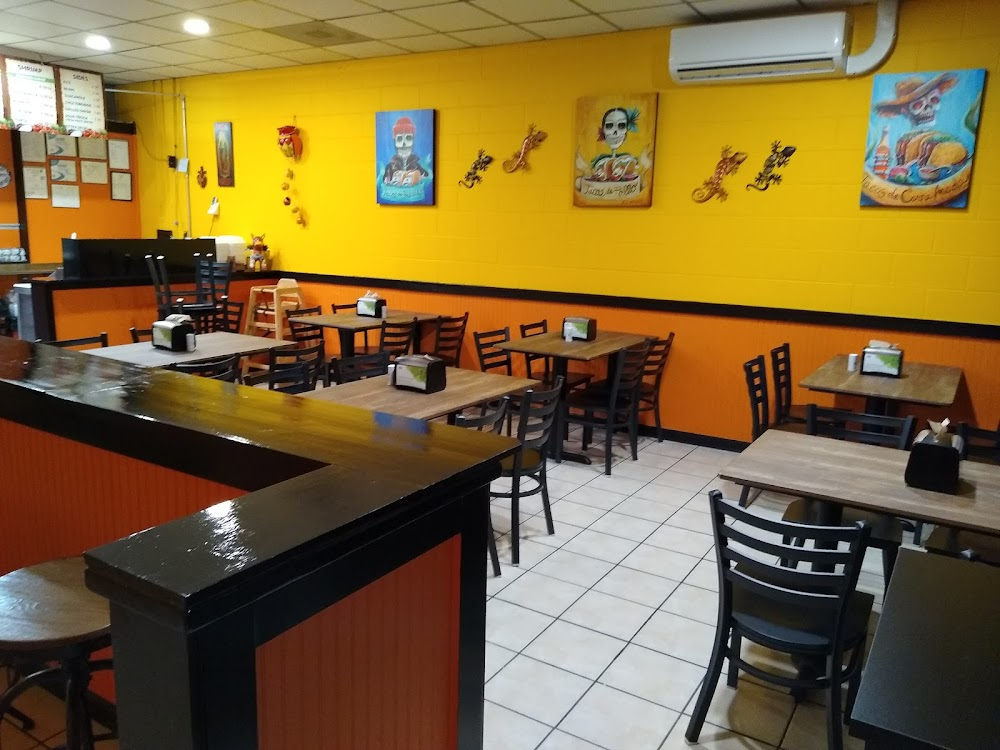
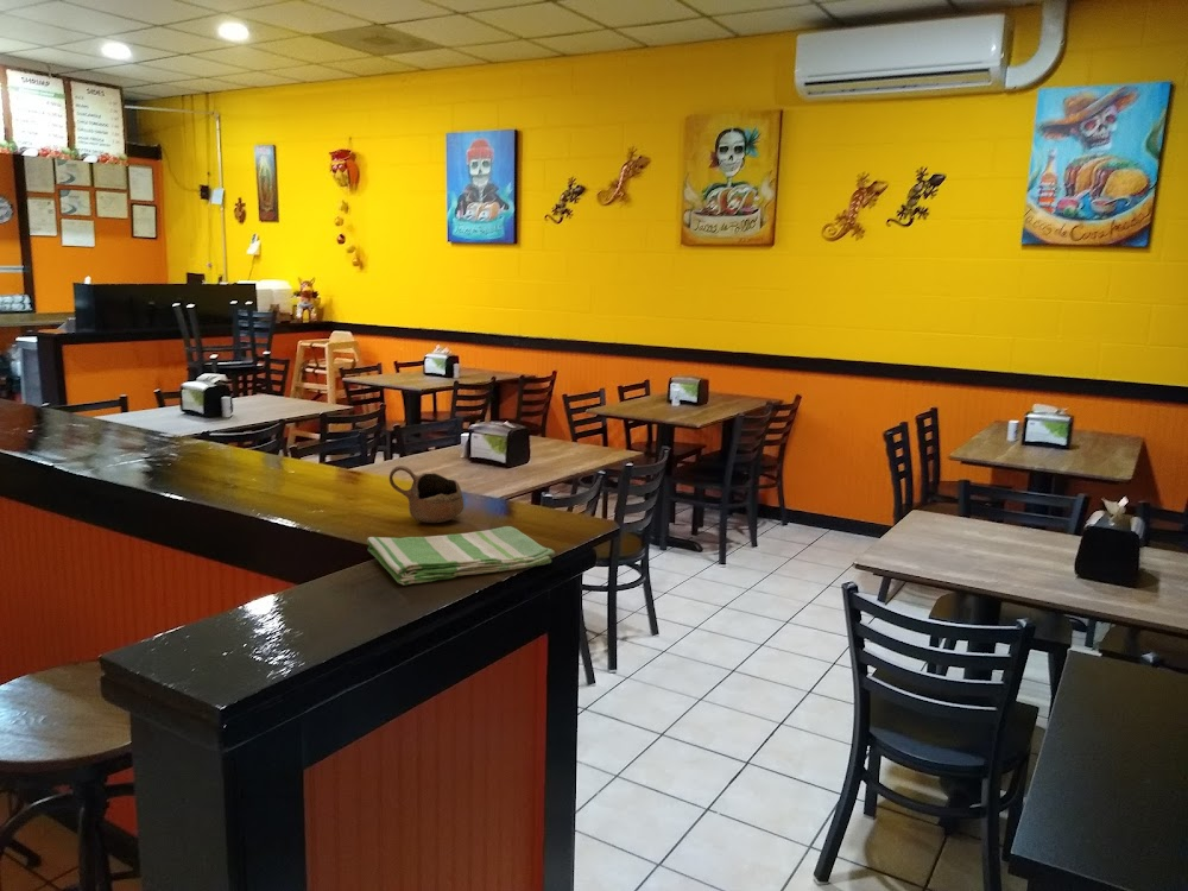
+ cup (429, 492)
+ dish towel (459, 550)
